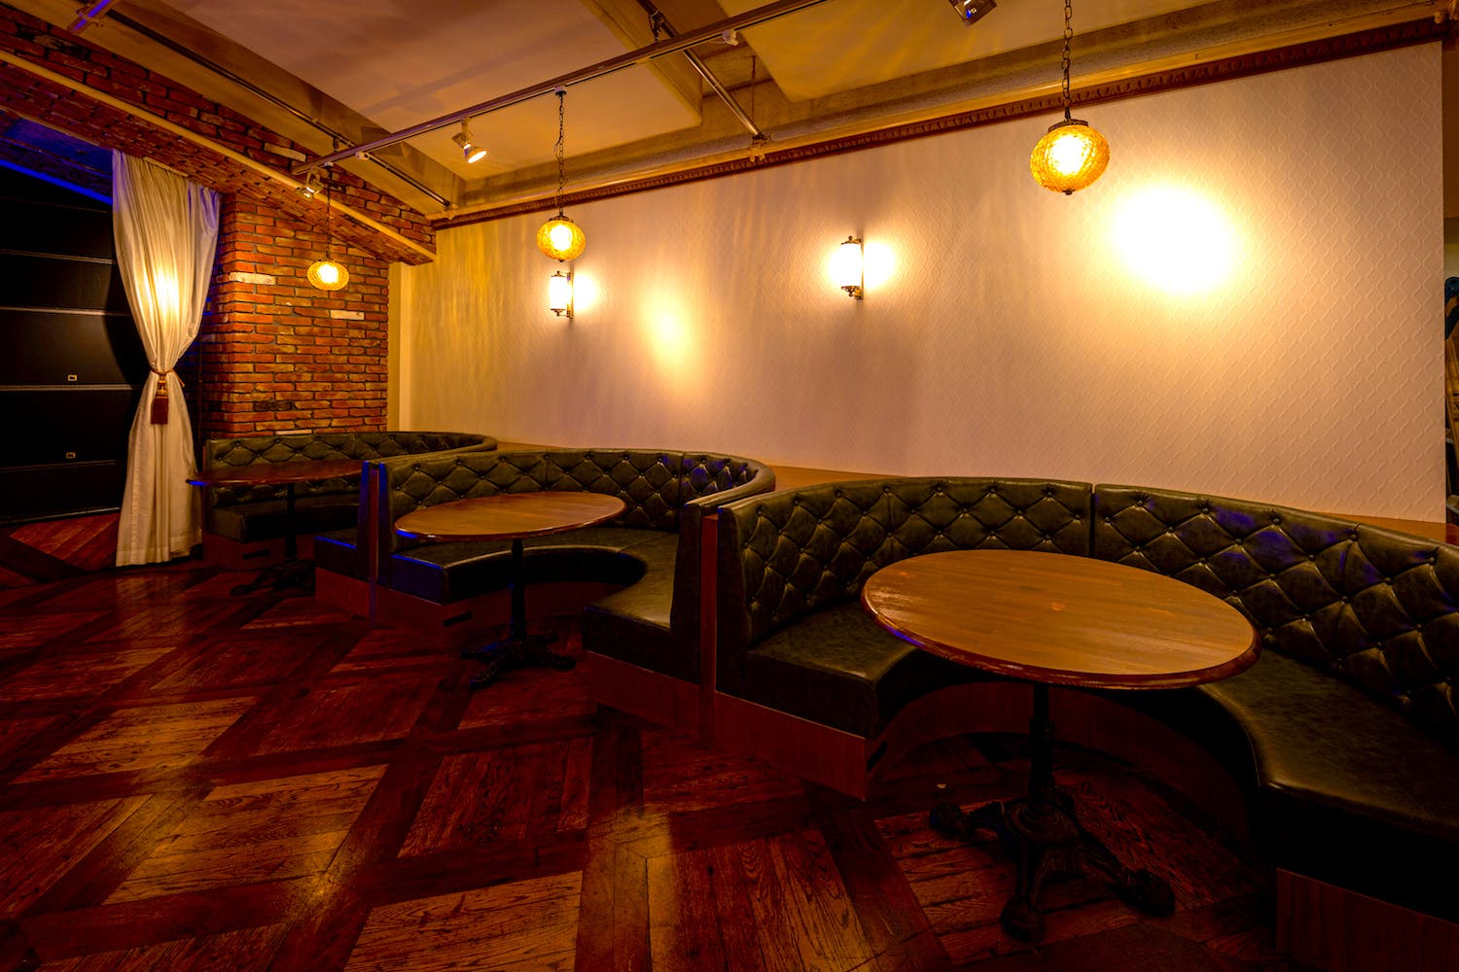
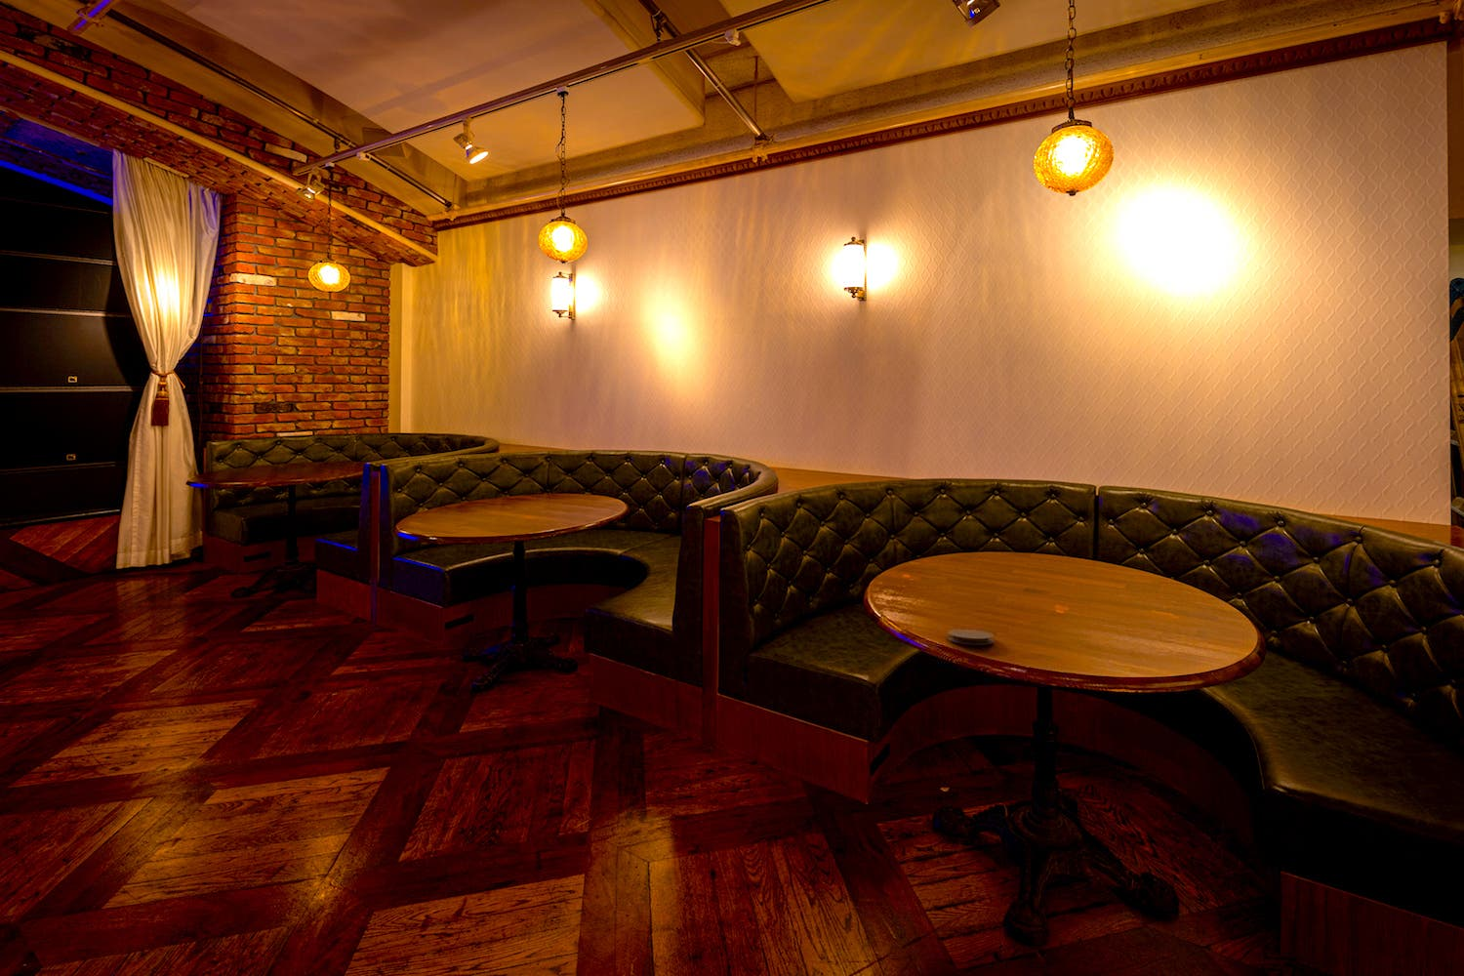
+ coaster (971, 636)
